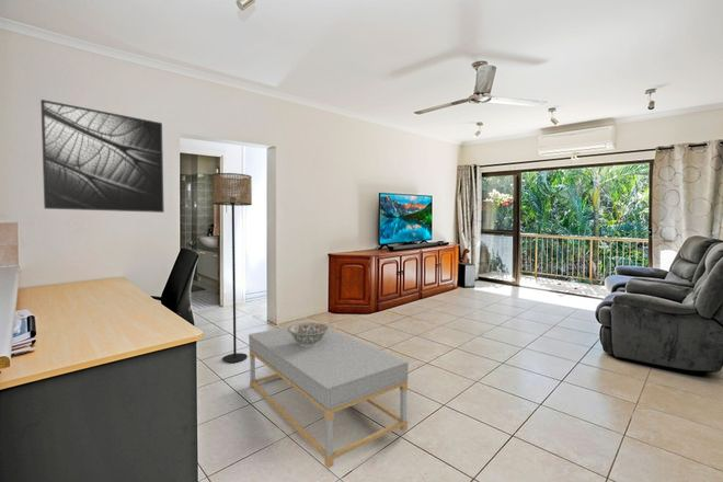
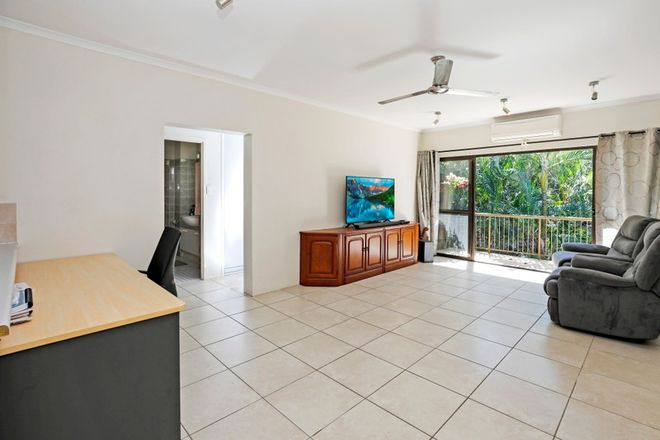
- decorative bowl (308, 335)
- coffee table (320, 376)
- floor lamp (233, 267)
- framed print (108, 161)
